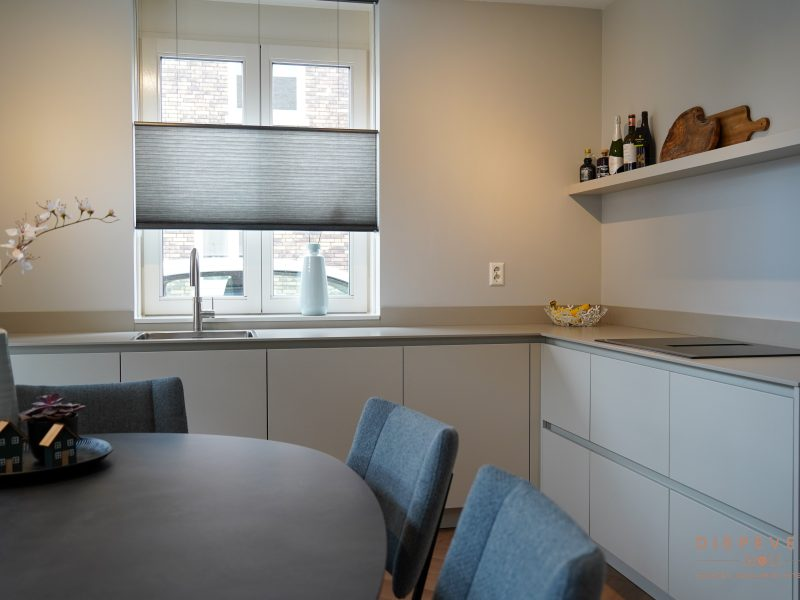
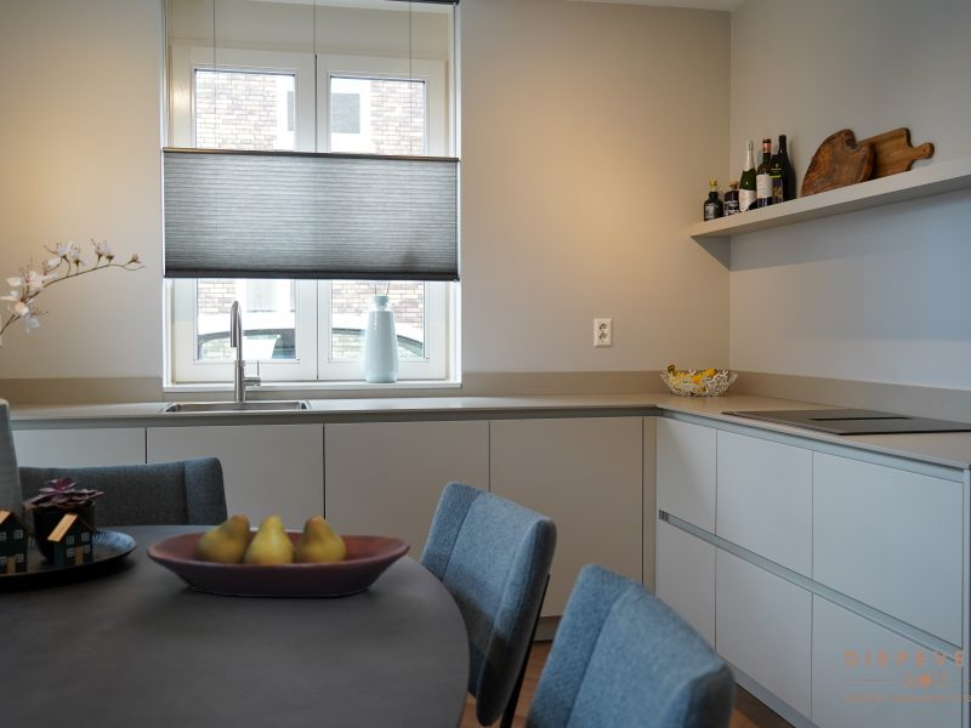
+ fruit bowl (279, 550)
